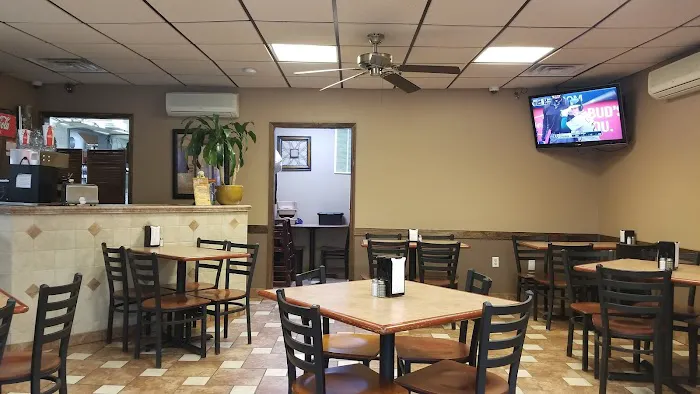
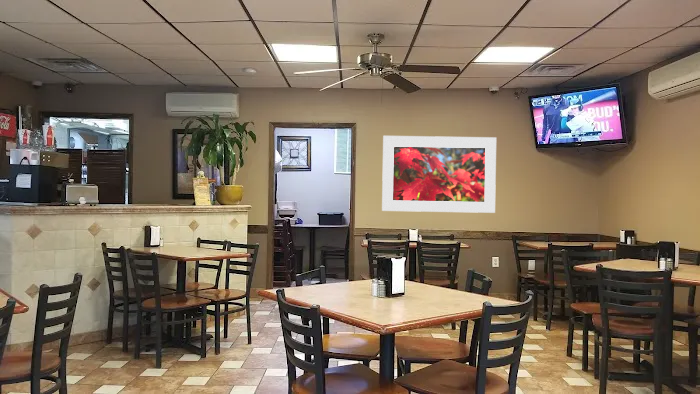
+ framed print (438, 174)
